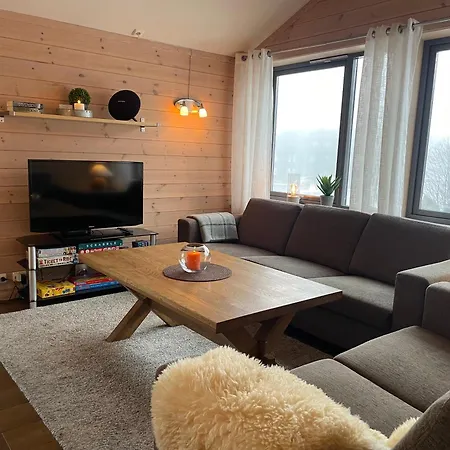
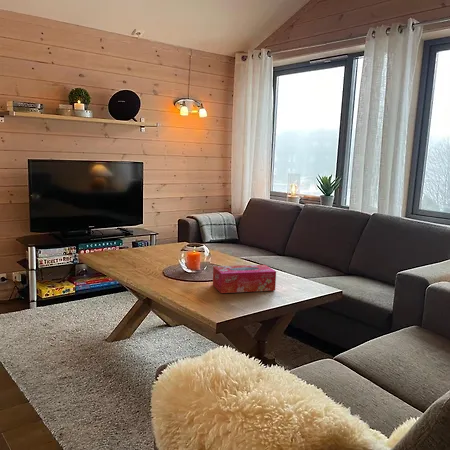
+ tissue box (243, 278)
